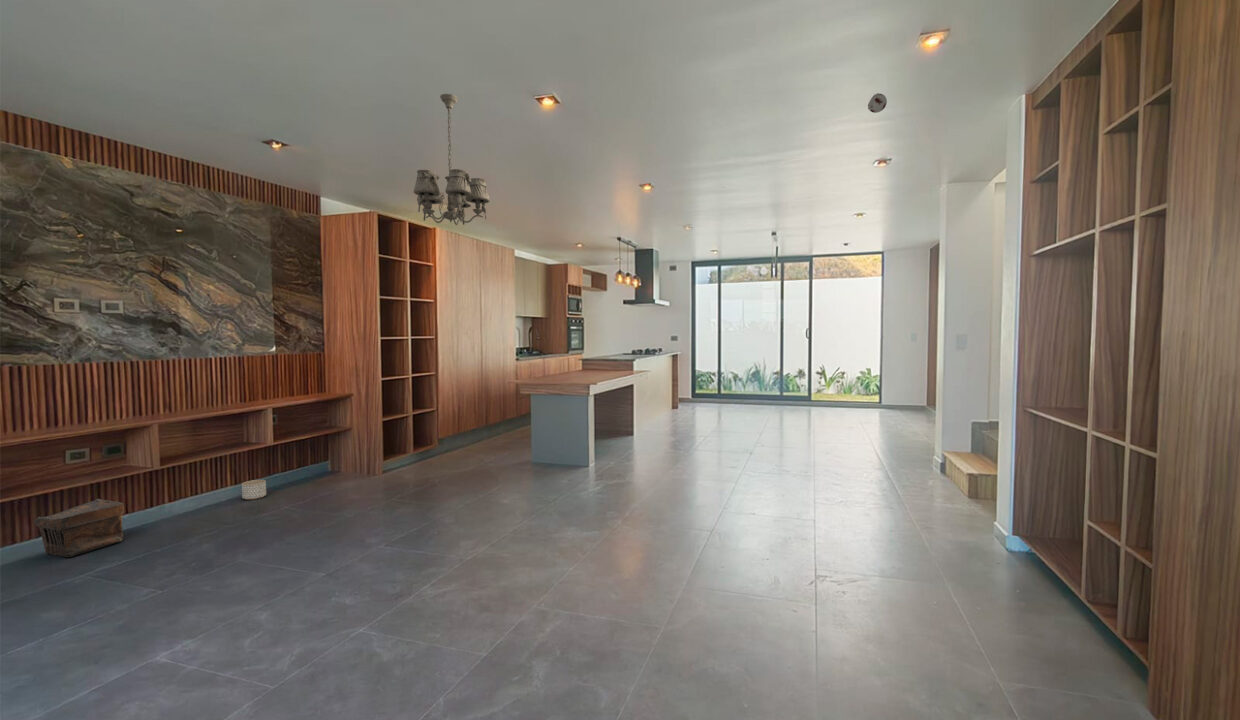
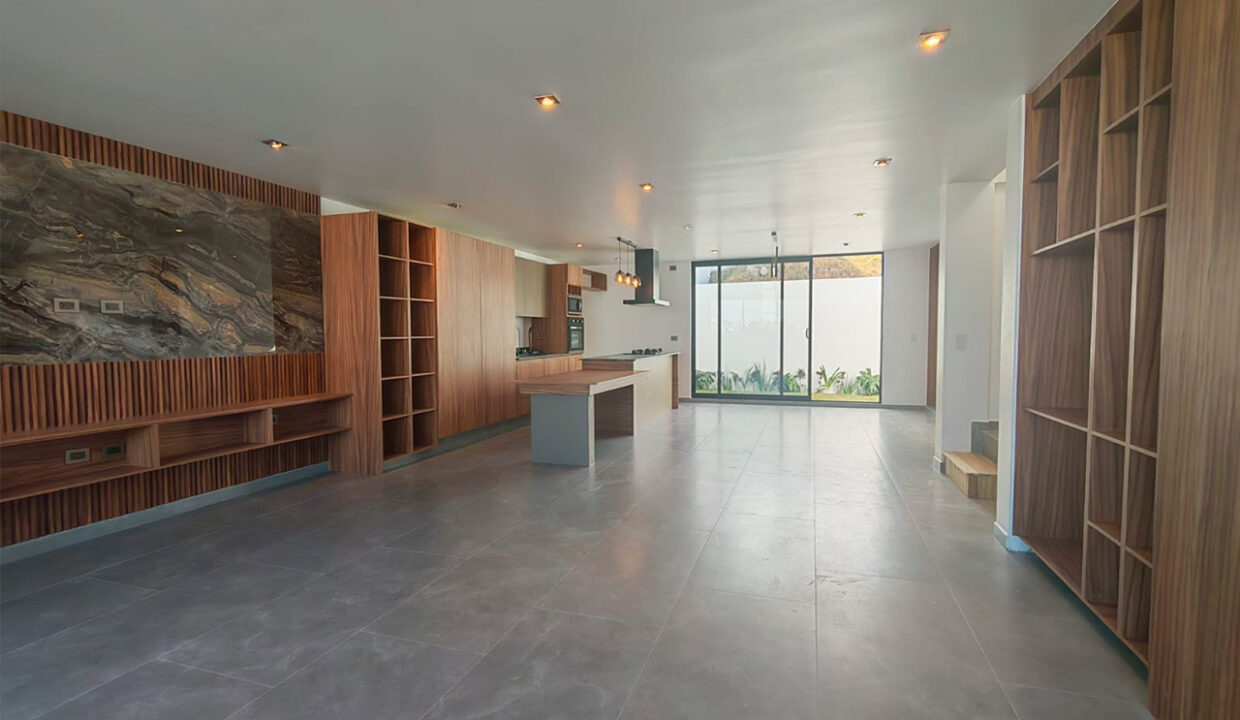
- chandelier (450, 159)
- smoke detector (877, 103)
- planter (254, 489)
- pouch (82, 527)
